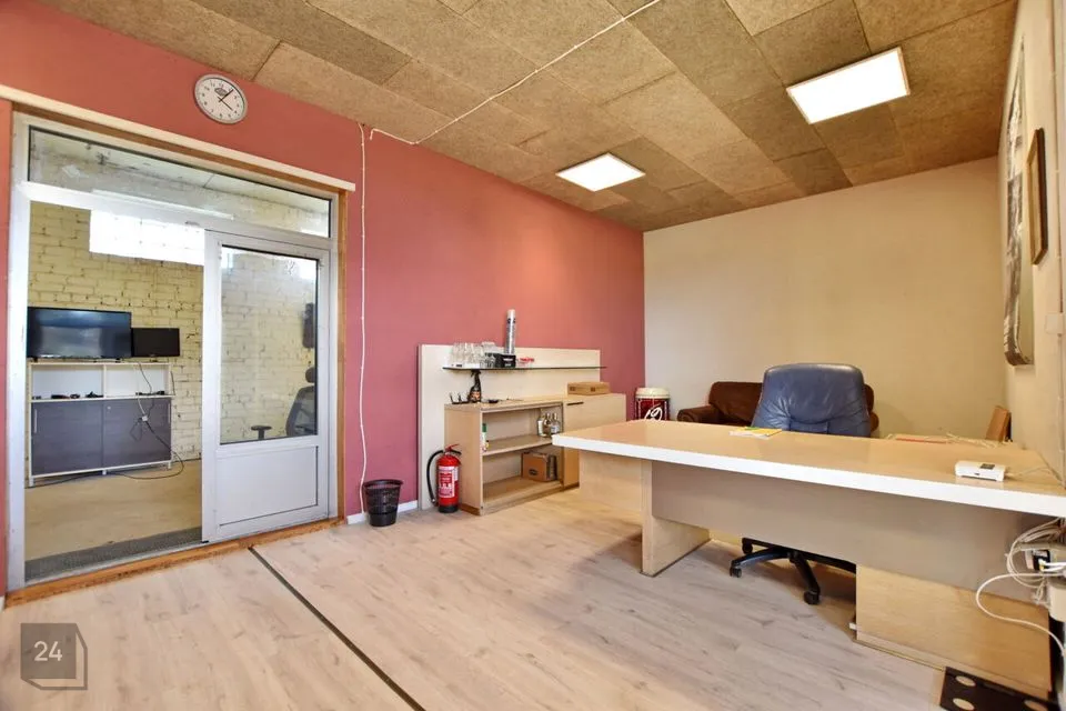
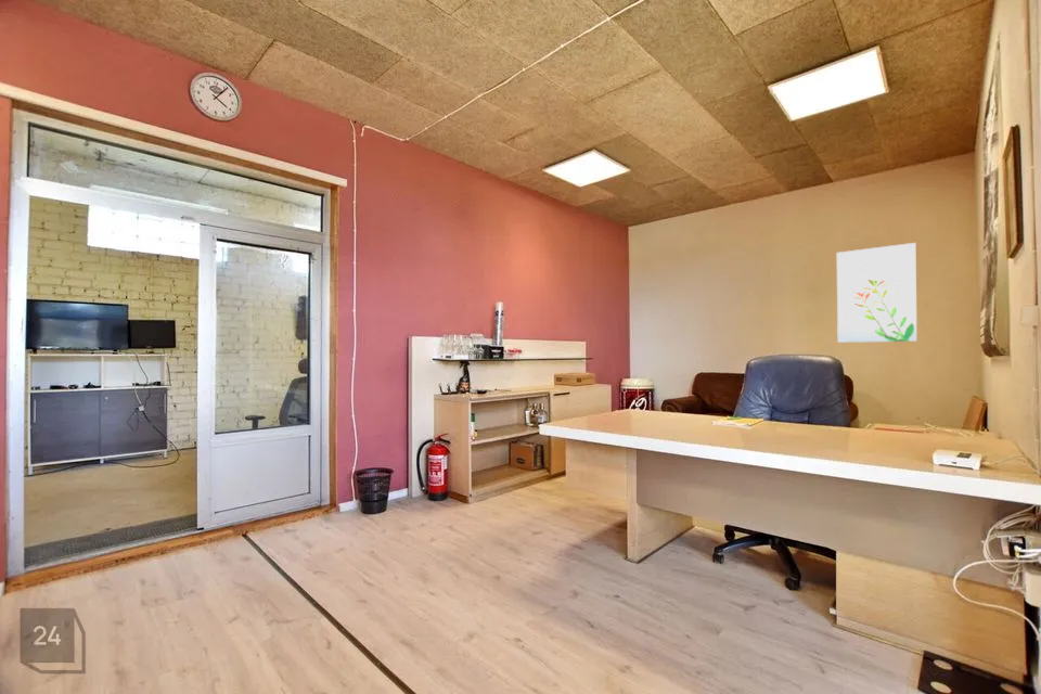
+ wall art (875, 295)
